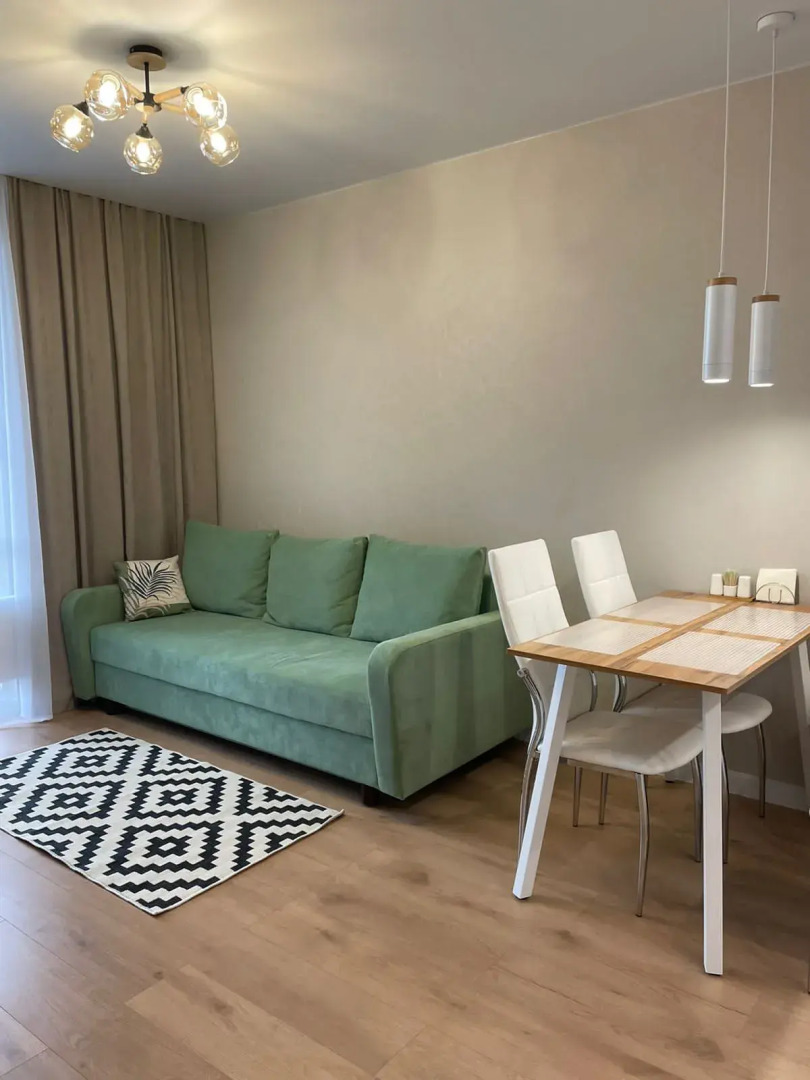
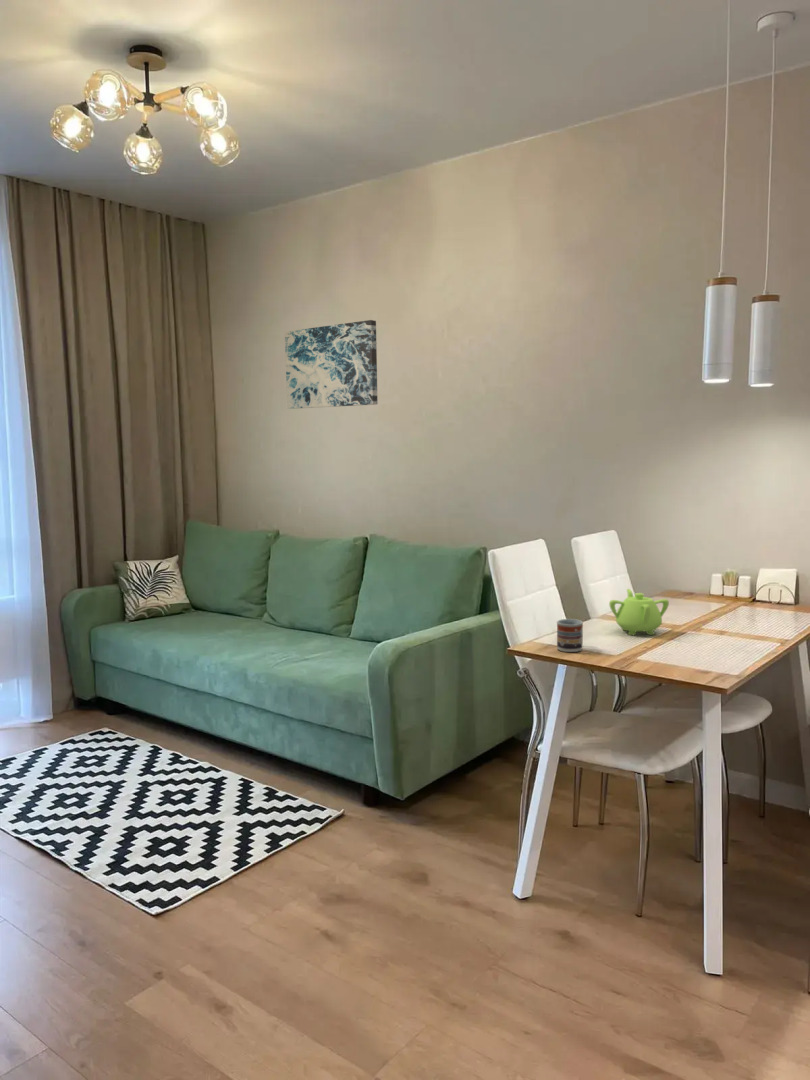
+ cup (570, 634)
+ teapot (637, 612)
+ wall art (329, 366)
